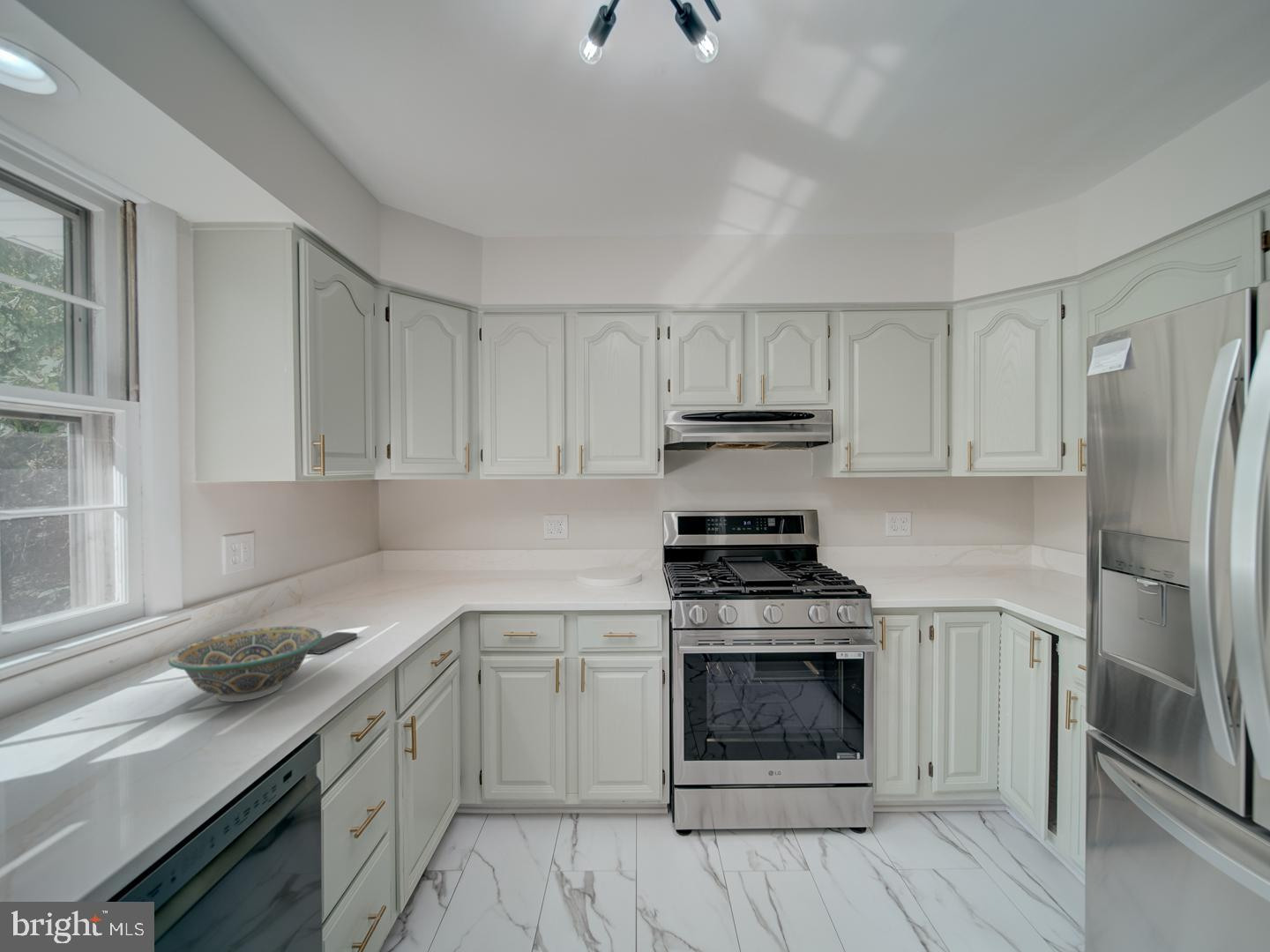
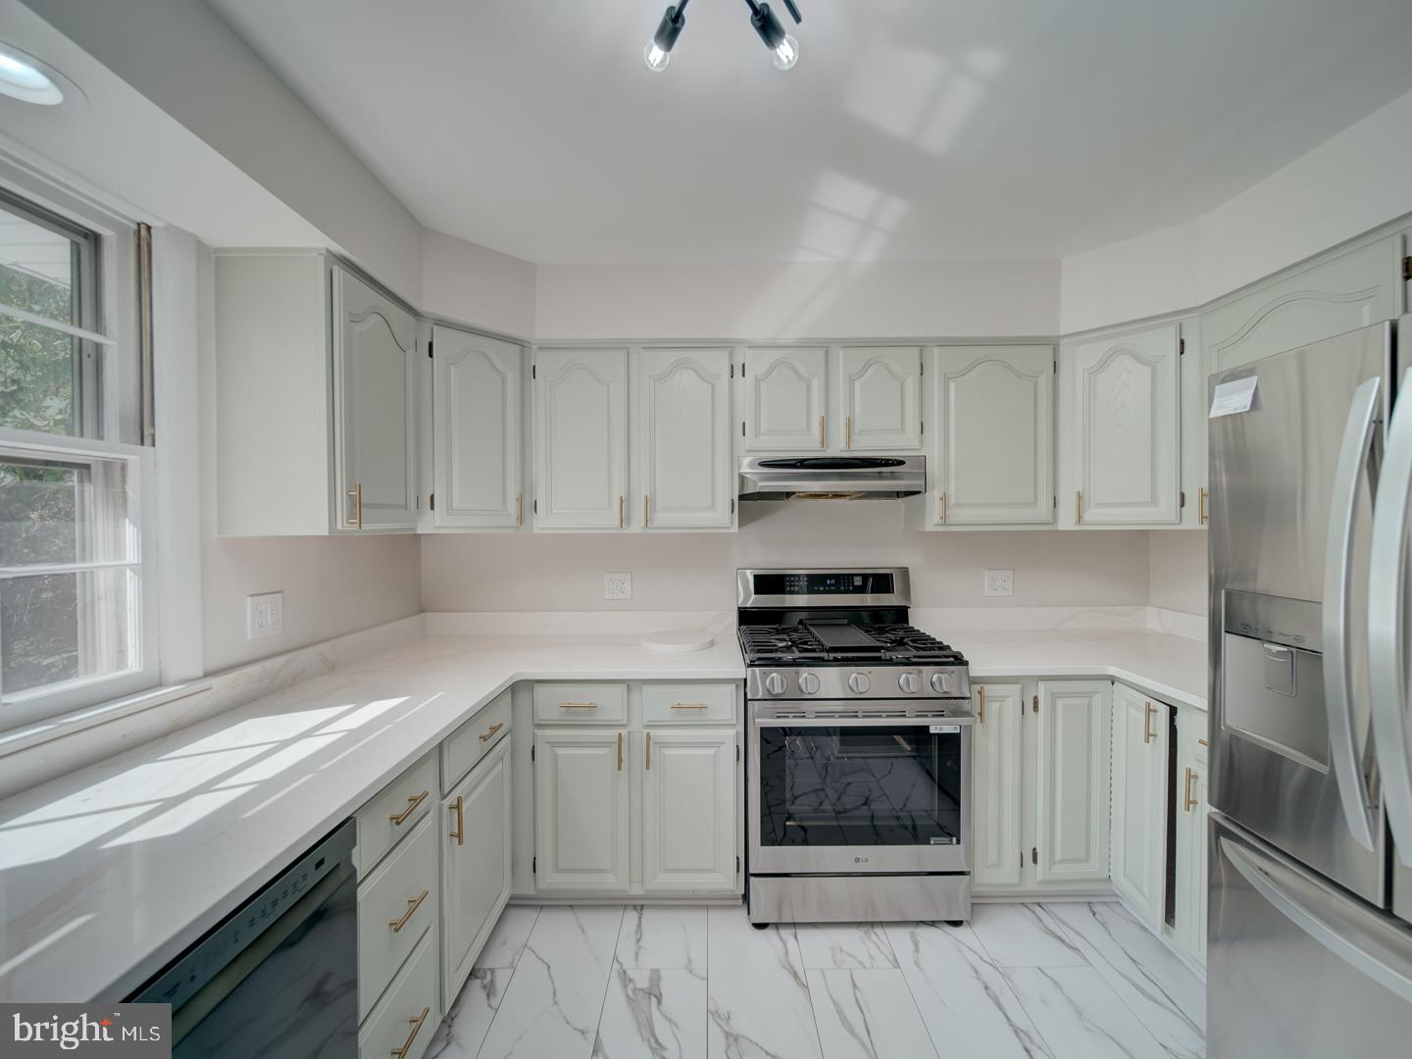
- bowl (250, 667)
- smartphone (329, 642)
